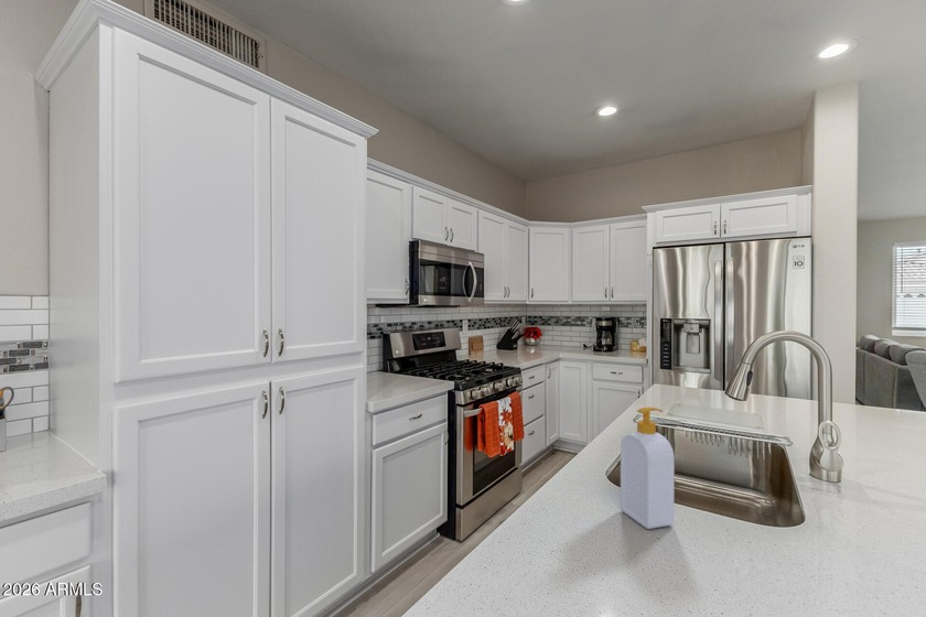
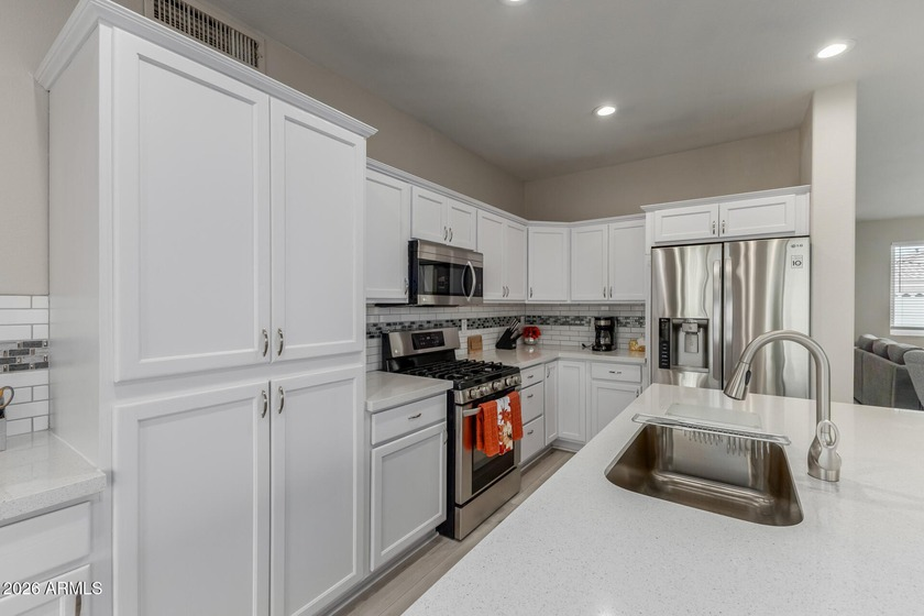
- soap bottle (647, 463)
